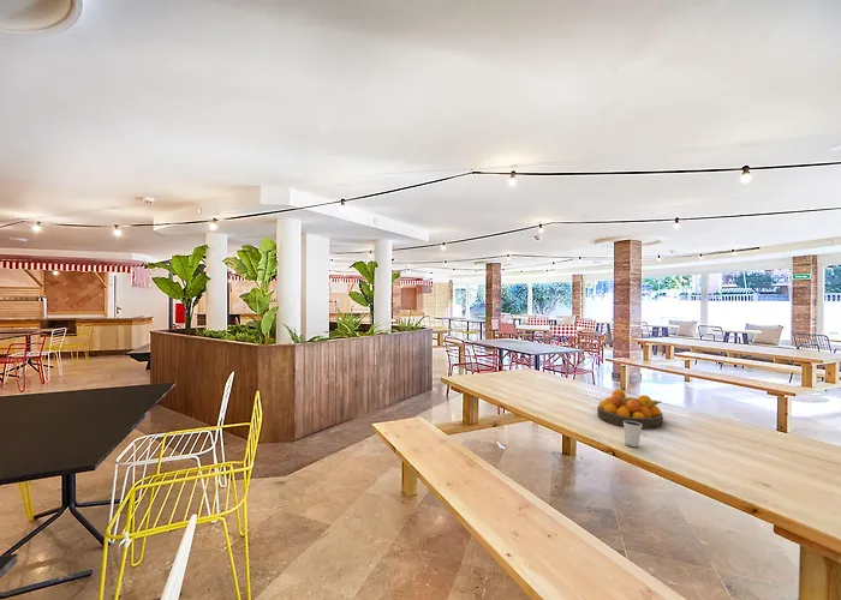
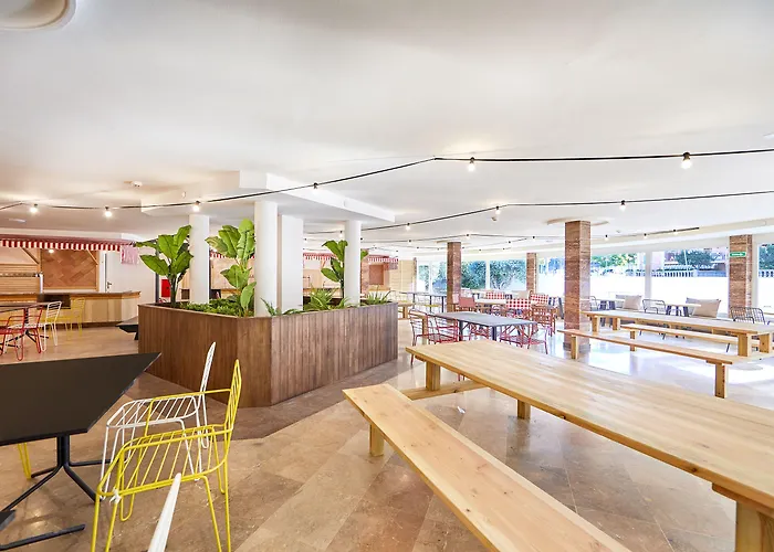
- dixie cup (632, 433)
- fruit bowl (628, 406)
